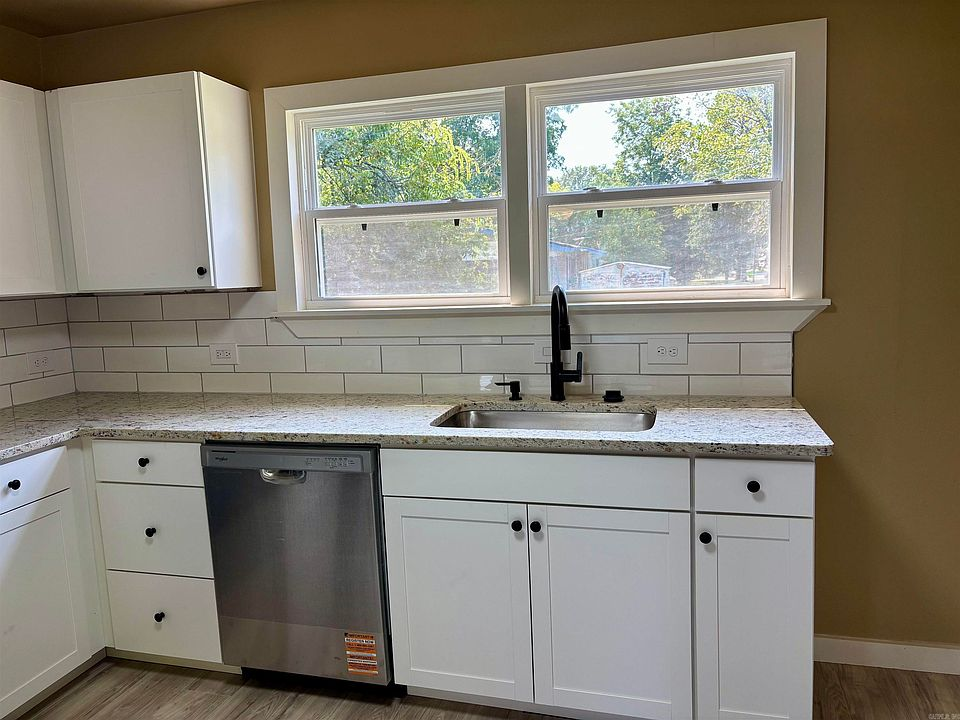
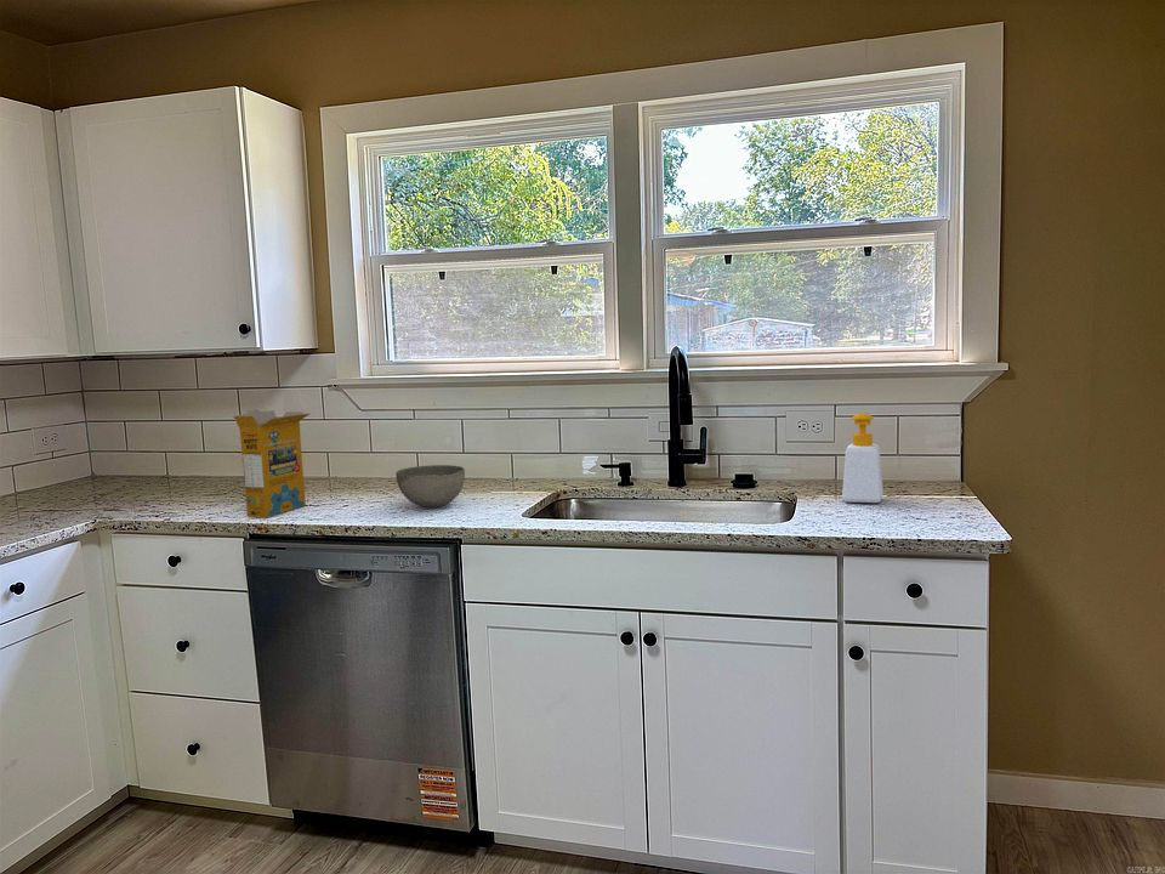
+ bowl (431, 488)
+ cereal box (277, 460)
+ soap bottle (863, 455)
